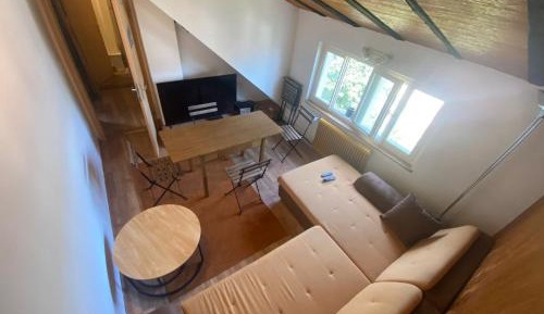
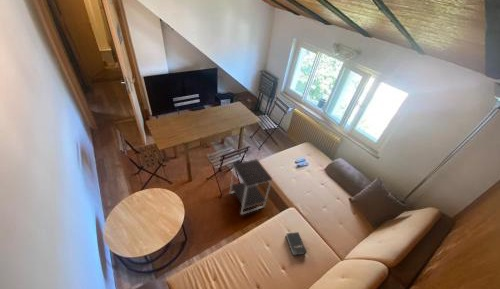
+ side table (249, 186)
+ hardback book (295, 243)
